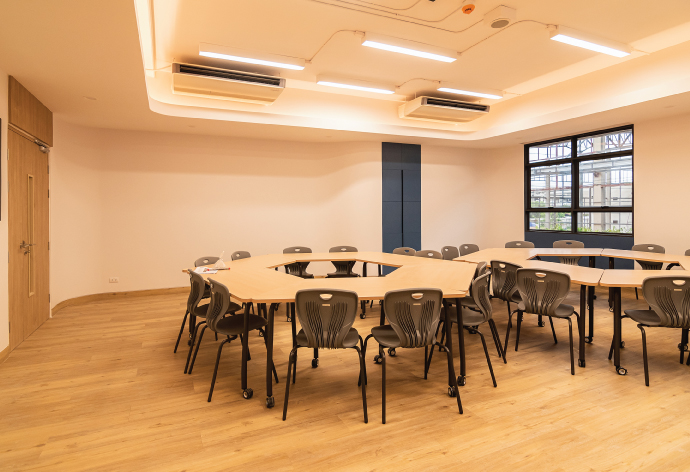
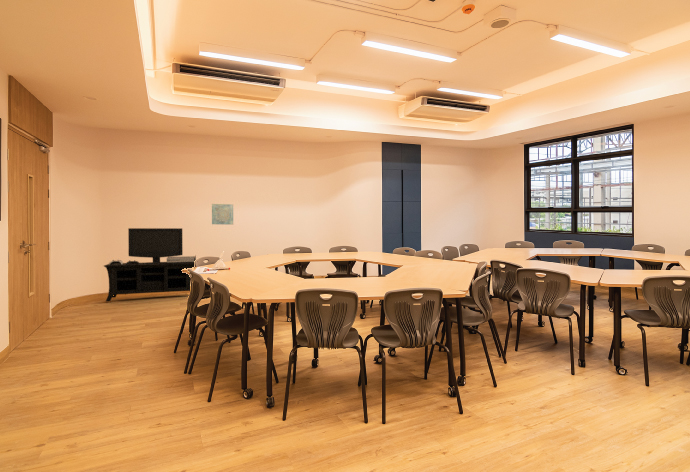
+ media console (153, 262)
+ wall art (222, 214)
